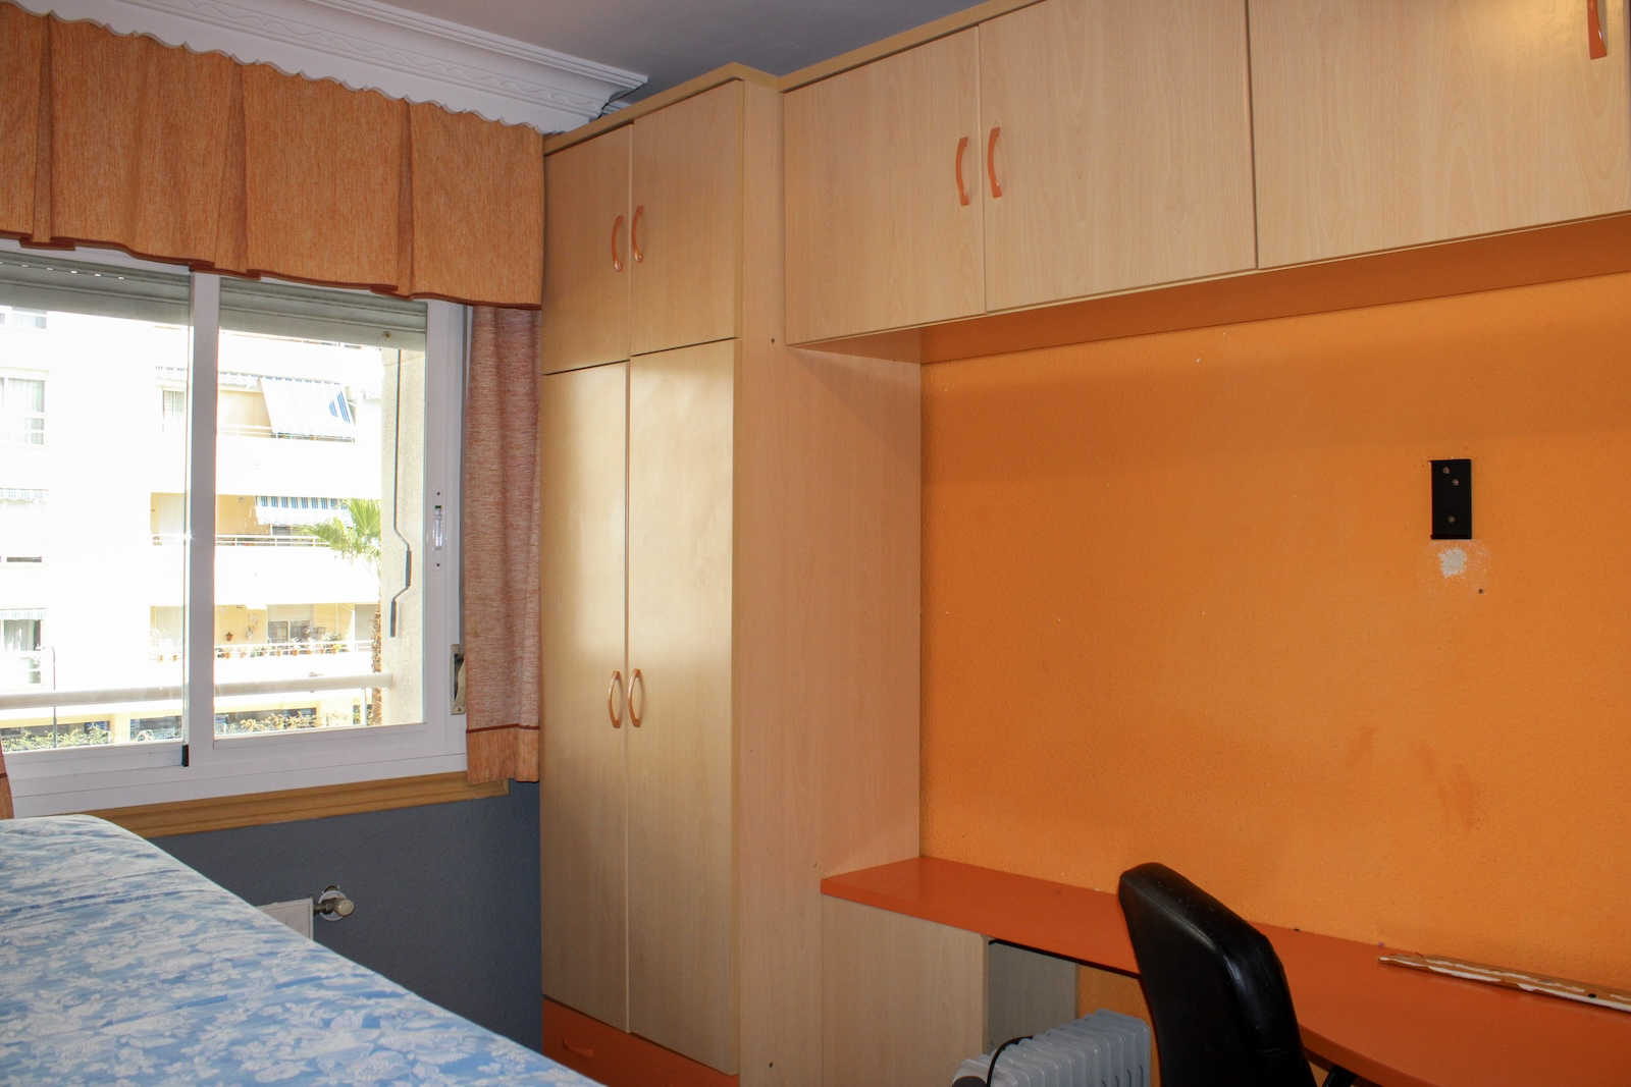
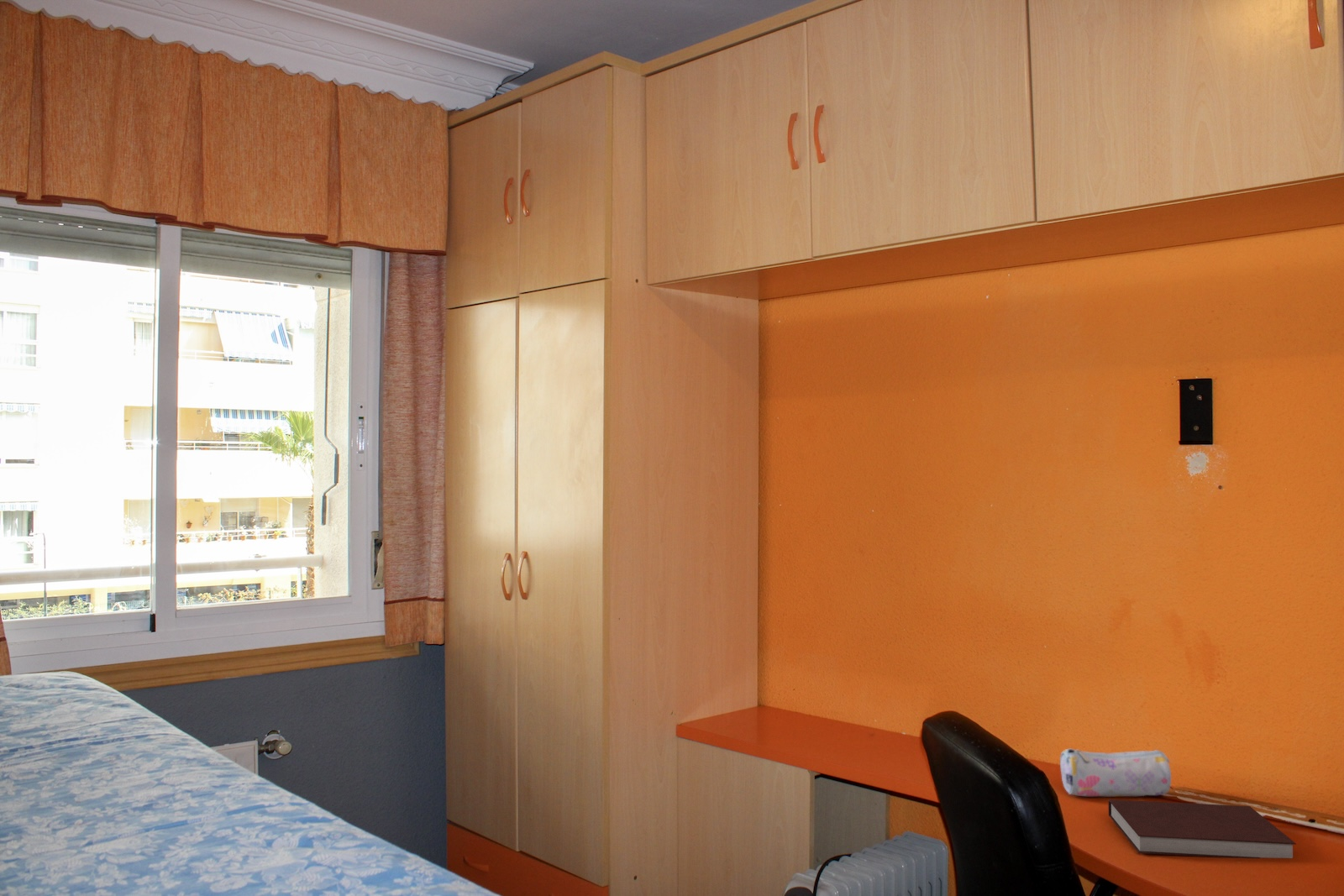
+ notebook (1196, 828)
+ pencil case (1114, 771)
